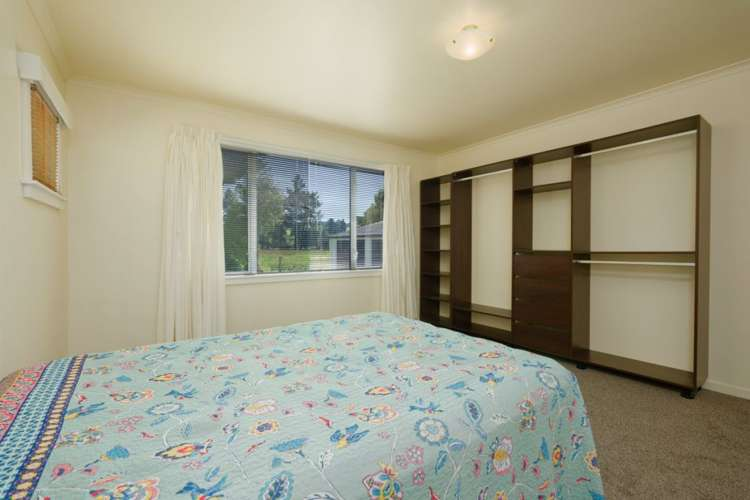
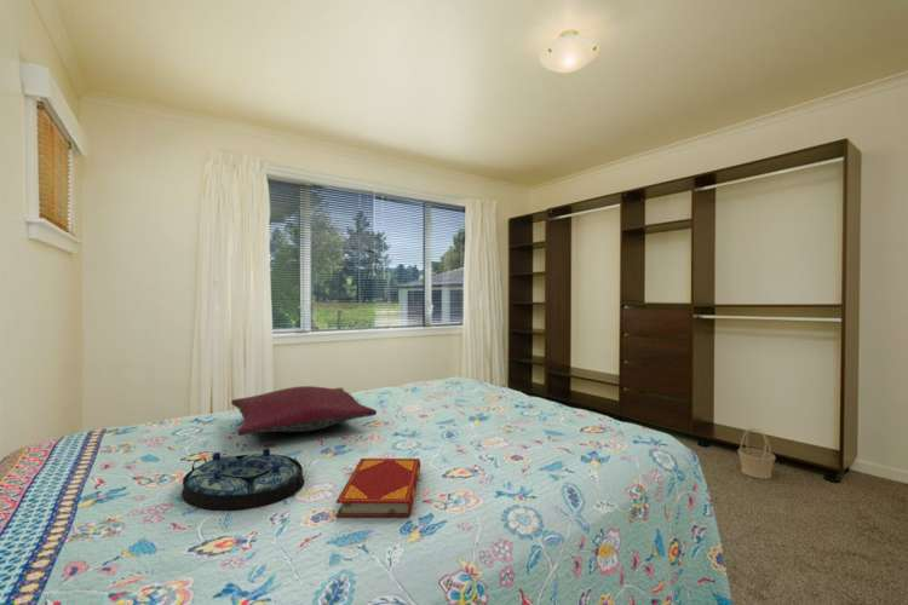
+ pillow (300, 407)
+ serving tray (245, 471)
+ hardback book (383, 484)
+ basket (755, 450)
